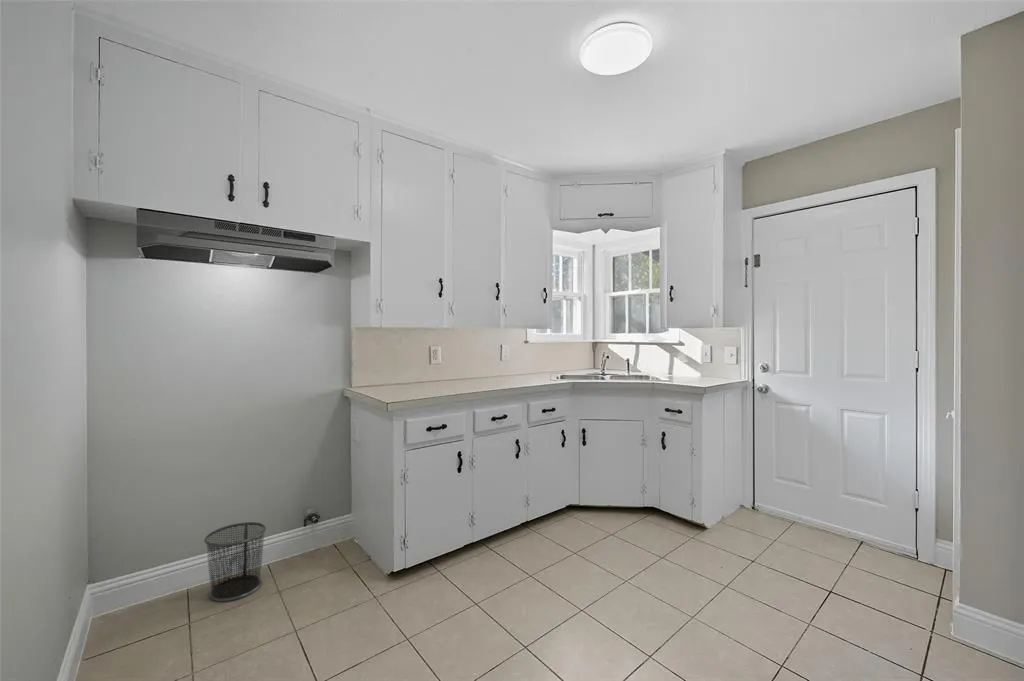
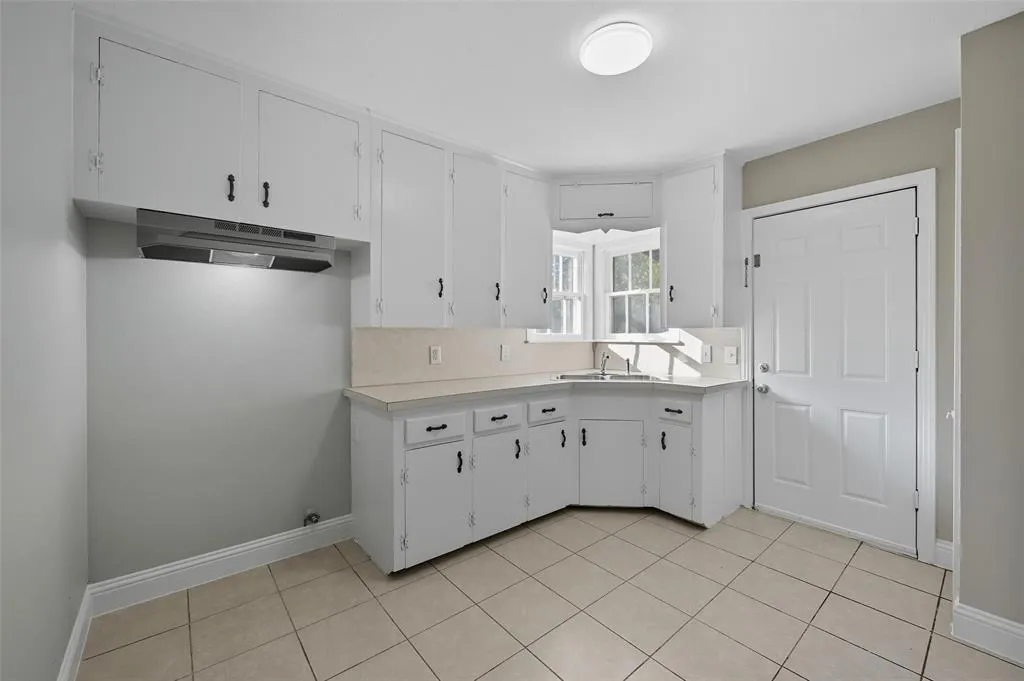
- waste bin (236, 560)
